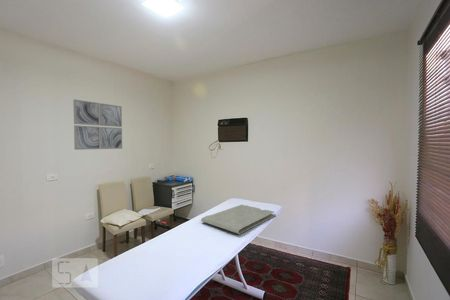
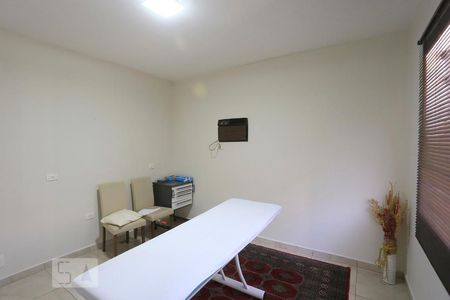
- towel (240, 216)
- wall art (99, 125)
